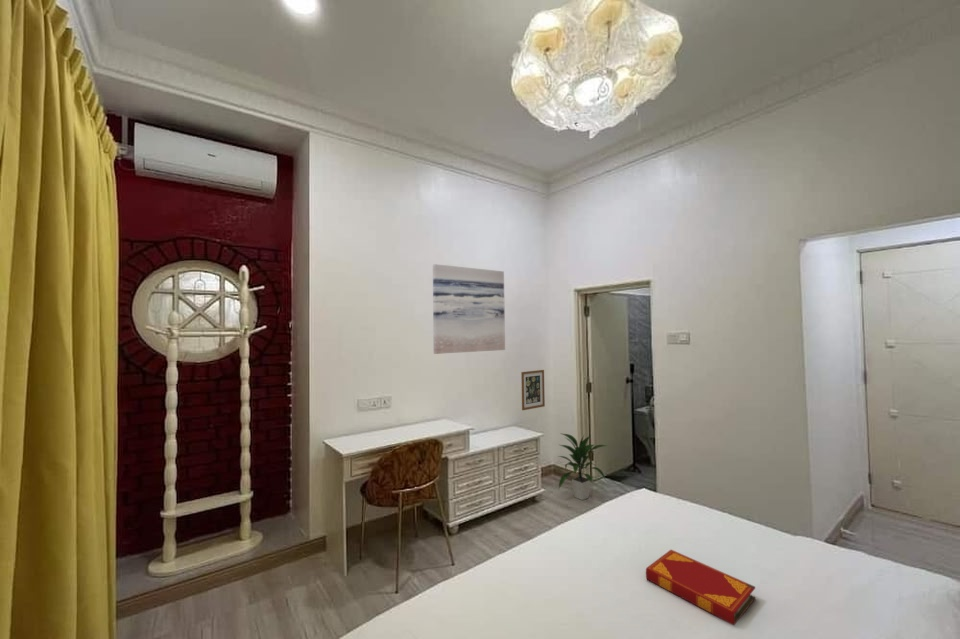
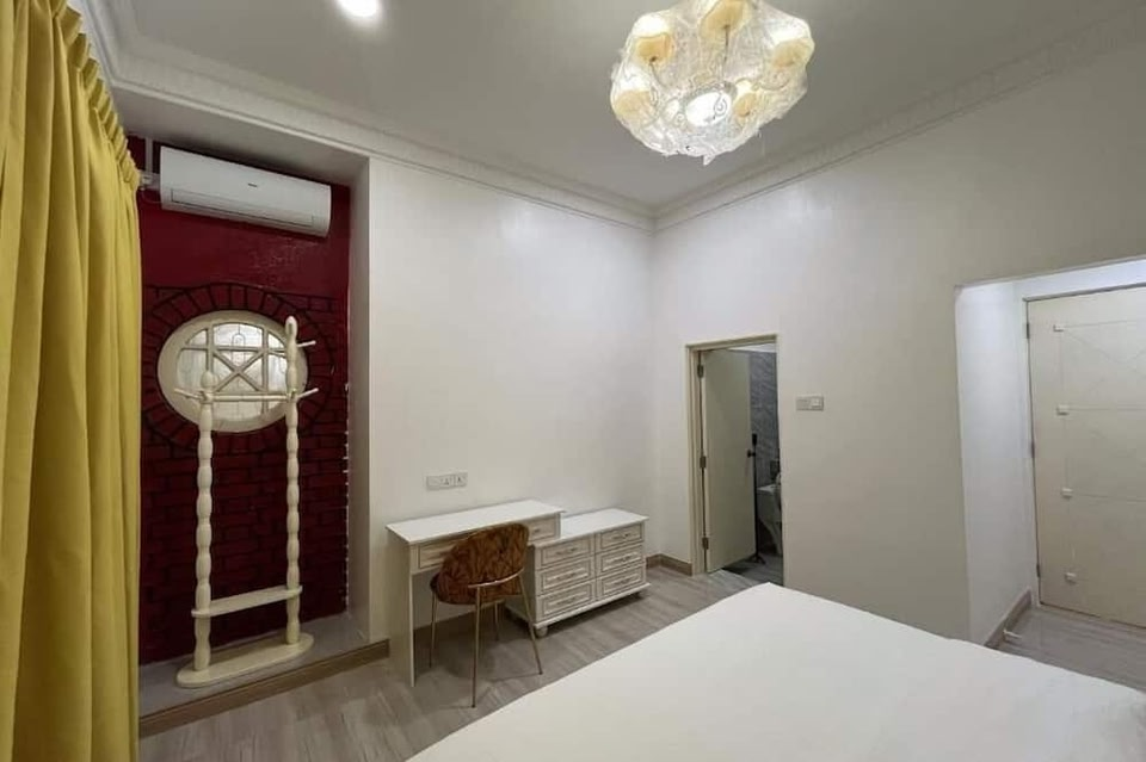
- wall art (470, 309)
- wall art (533, 389)
- hardback book (698, 582)
- indoor plant (578, 463)
